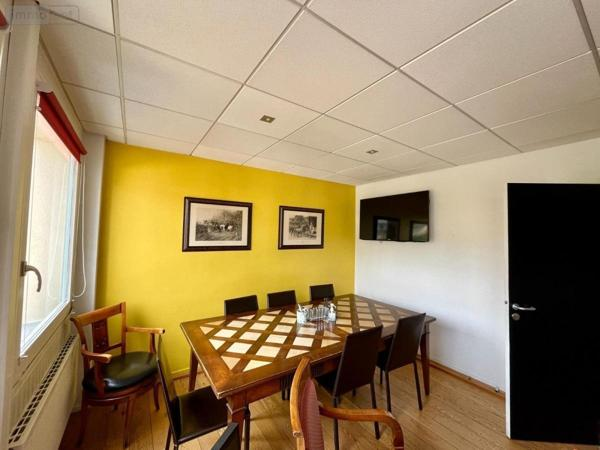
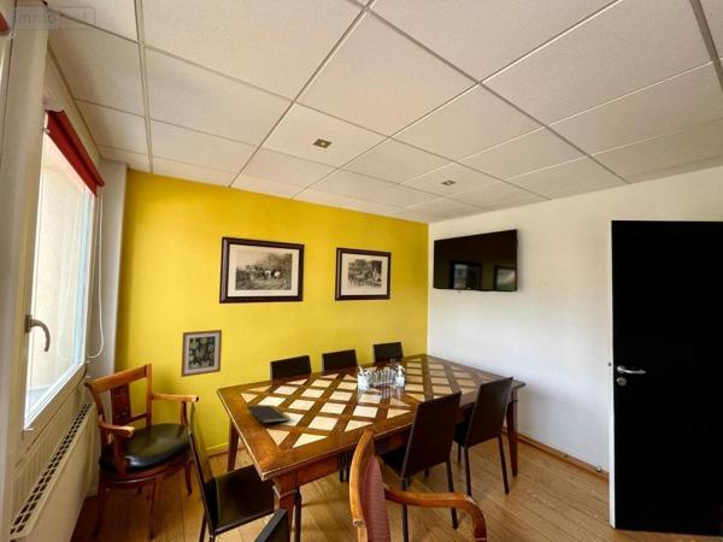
+ wall art (201, 352)
+ notepad (268, 413)
